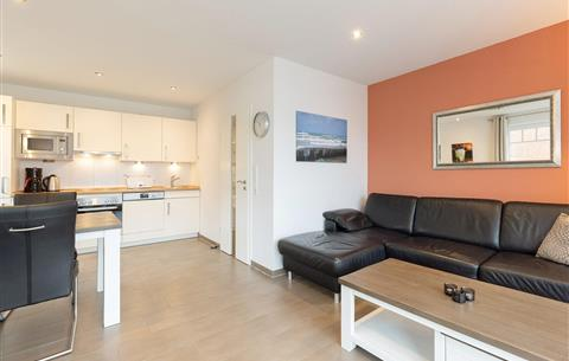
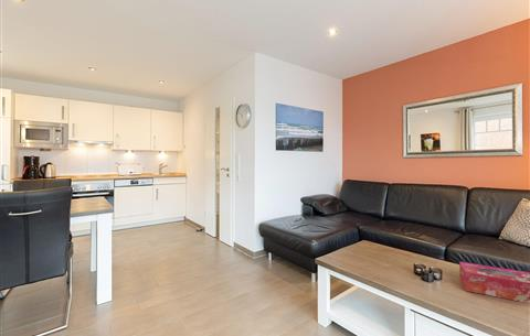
+ tissue box (497, 281)
